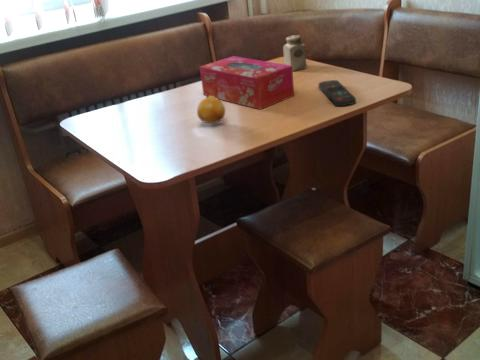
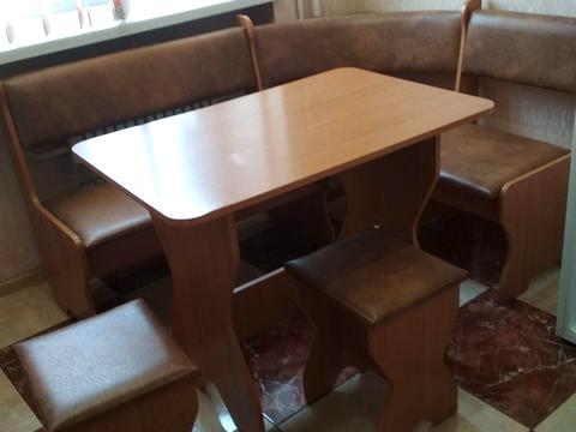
- remote control (336, 92)
- salt shaker (294, 52)
- fruit (211, 110)
- tissue box (245, 80)
